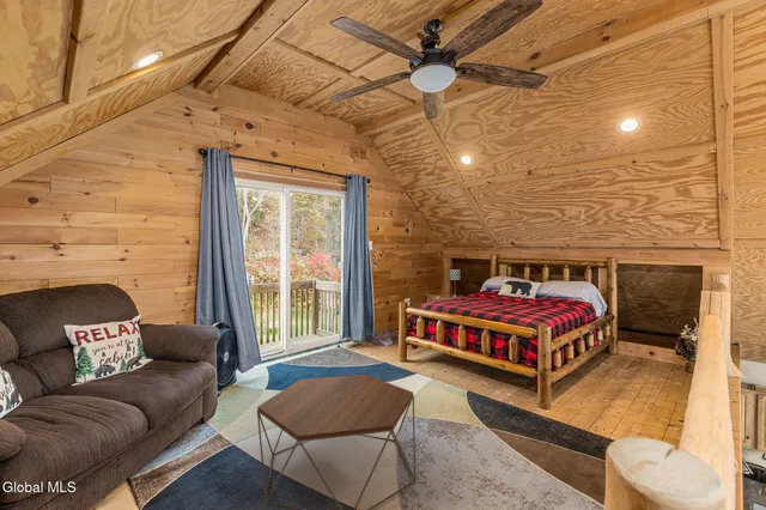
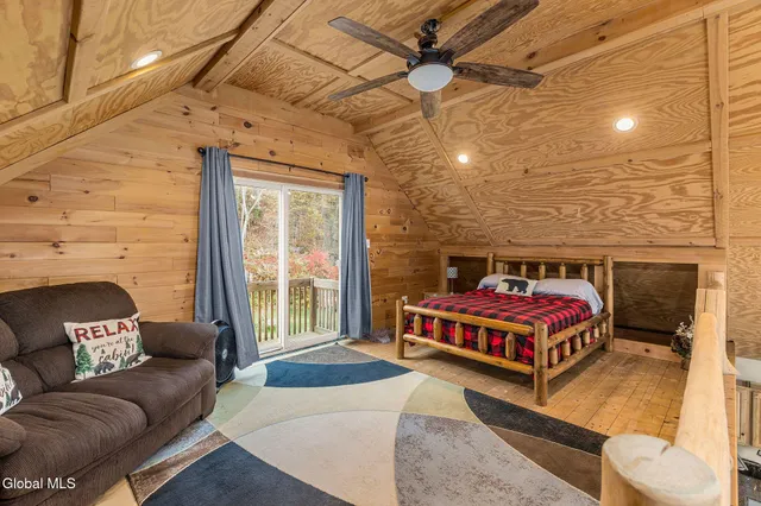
- coffee table (339, 433)
